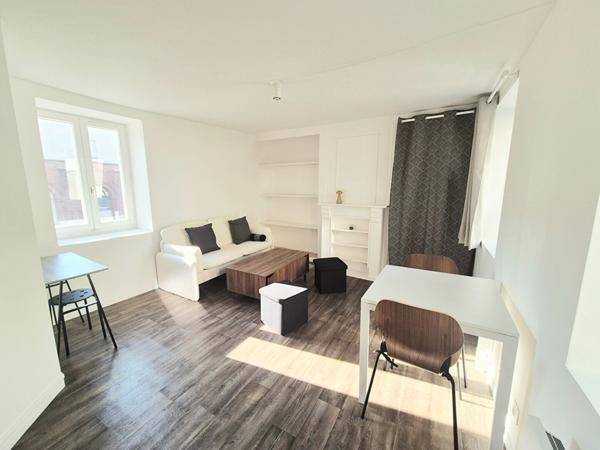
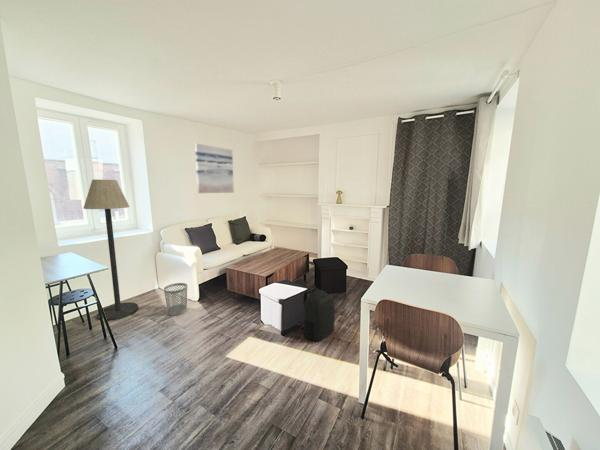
+ backpack (316, 310)
+ floor lamp (111, 248)
+ wall art (215, 170)
+ wastebasket (176, 299)
